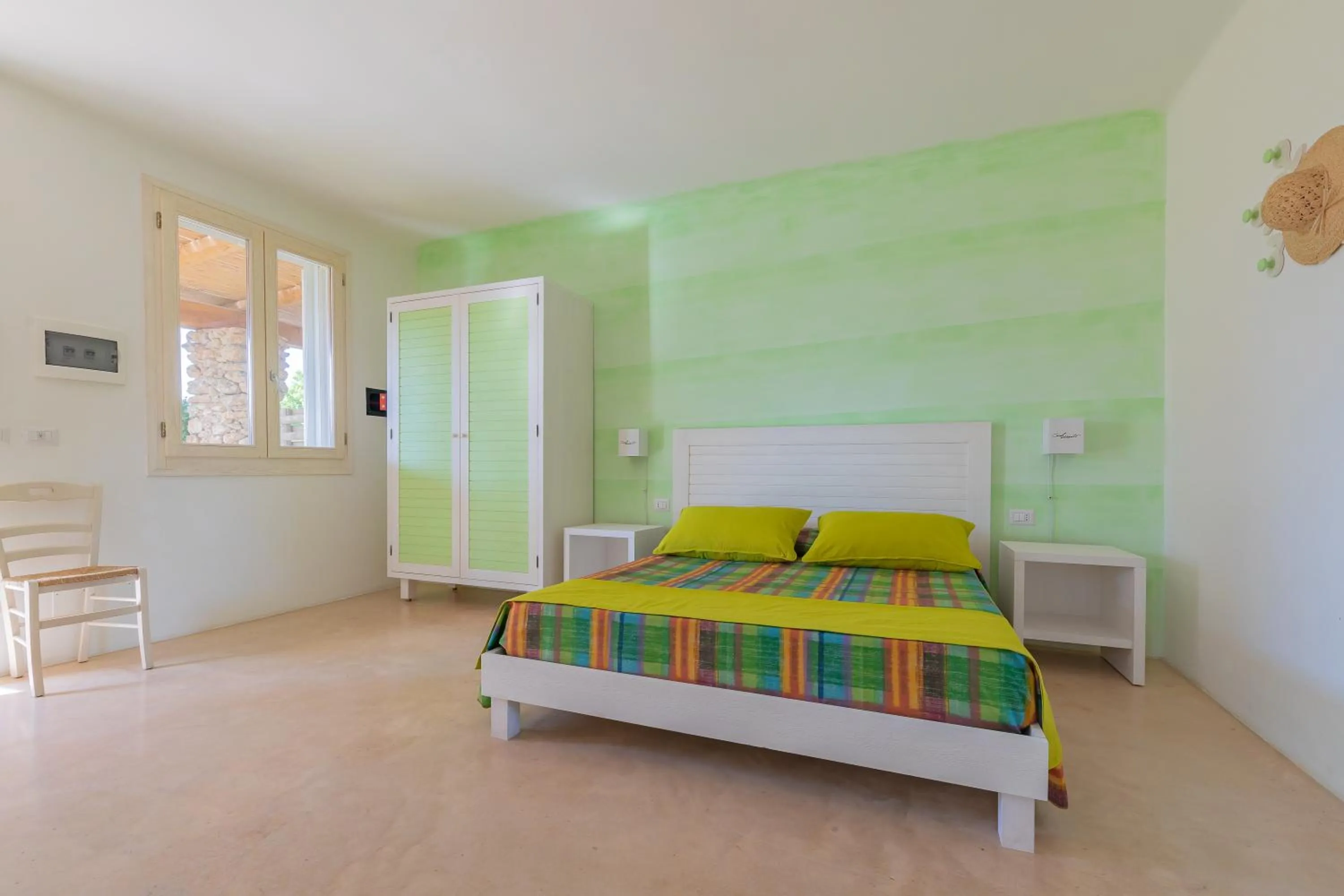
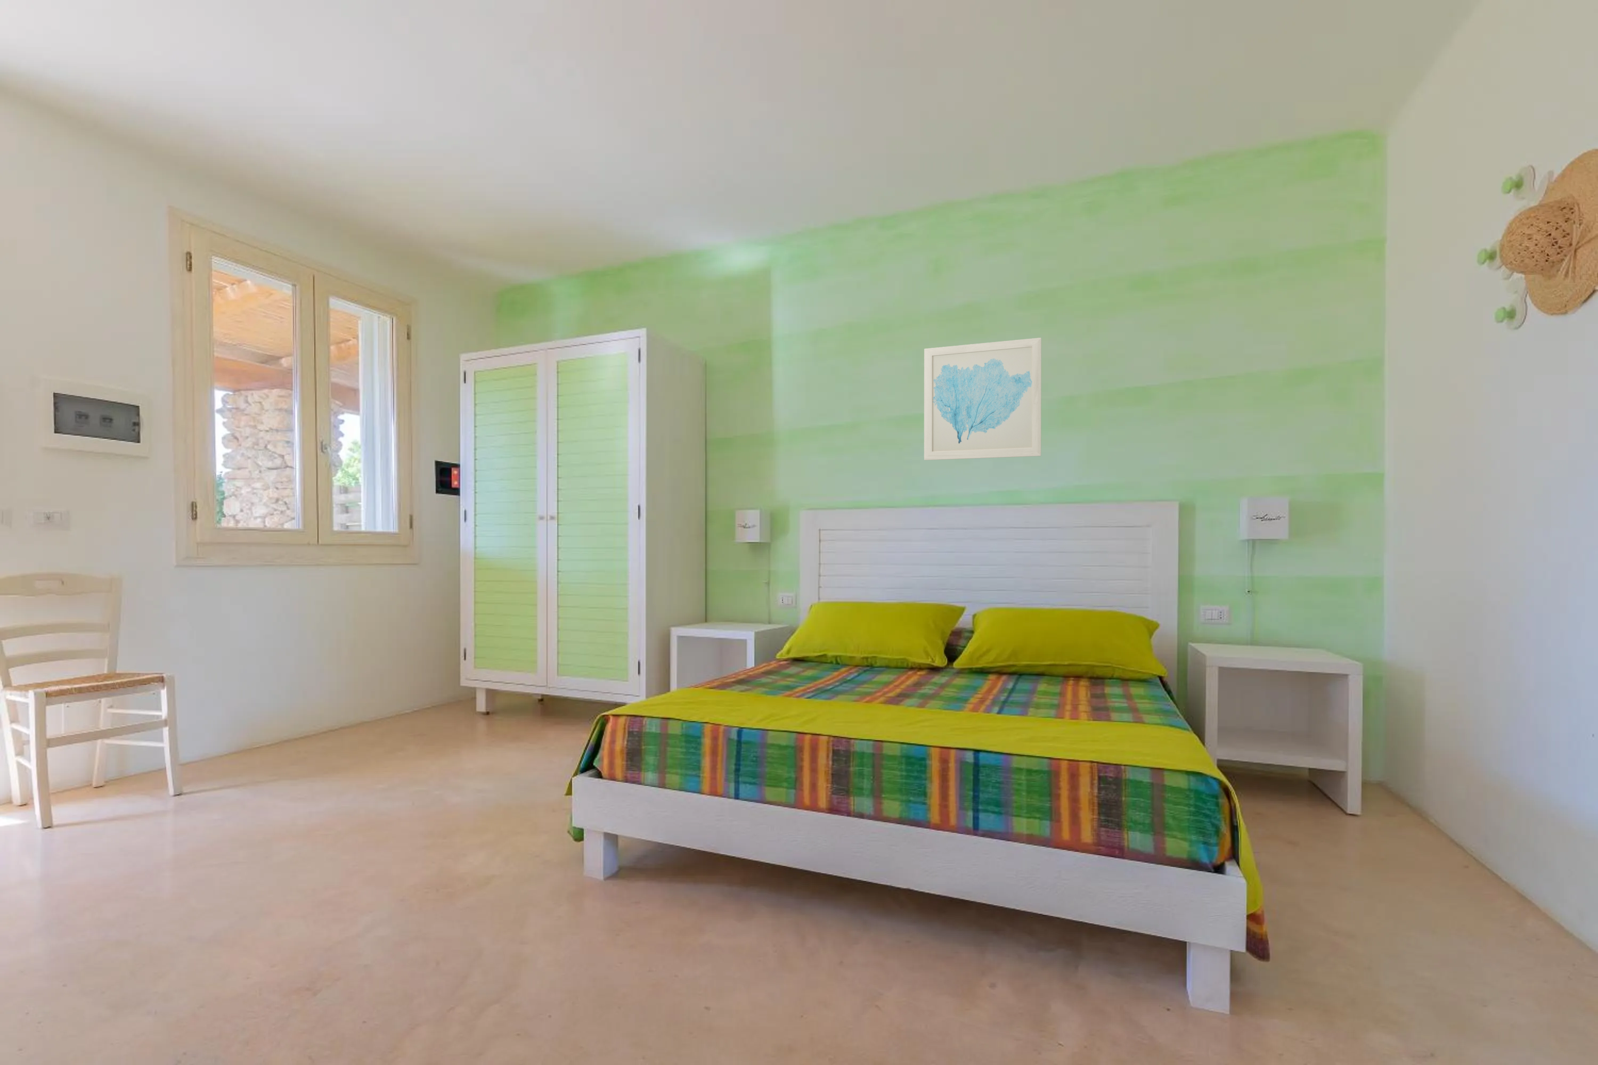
+ wall art (981, 401)
